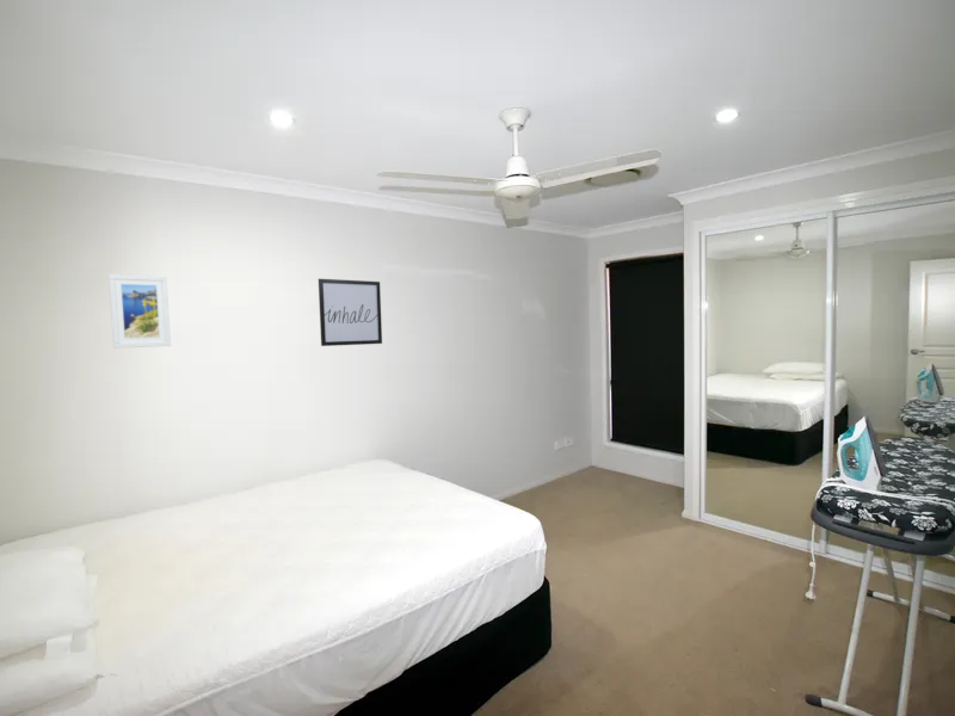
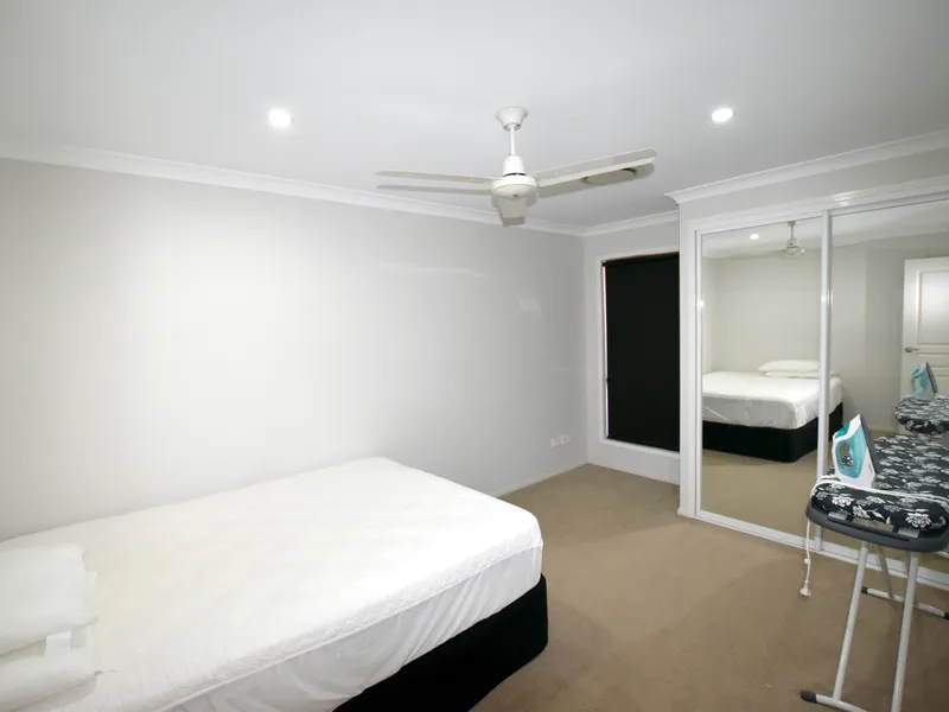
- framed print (140, 311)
- wall art (351, 313)
